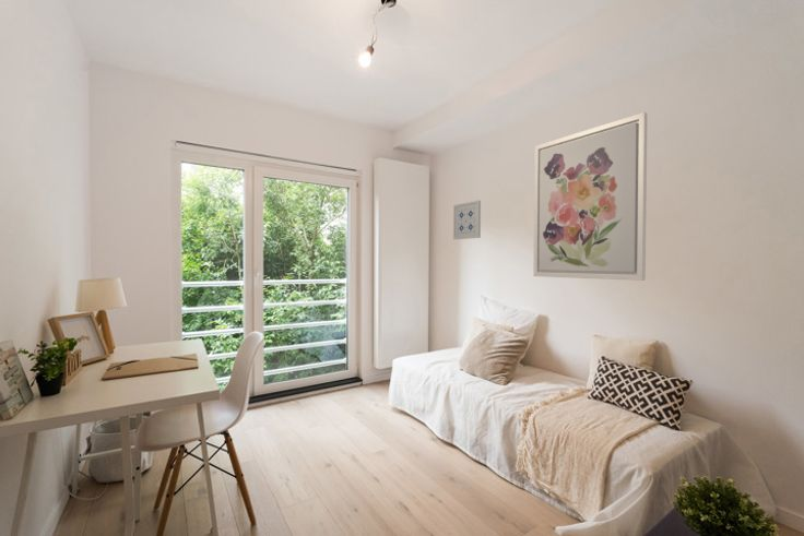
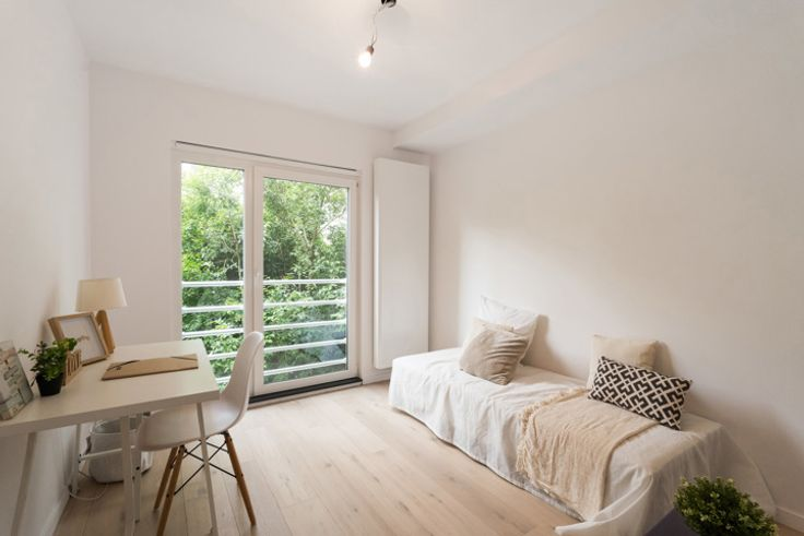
- wall art (466, 221)
- wall art (583, 204)
